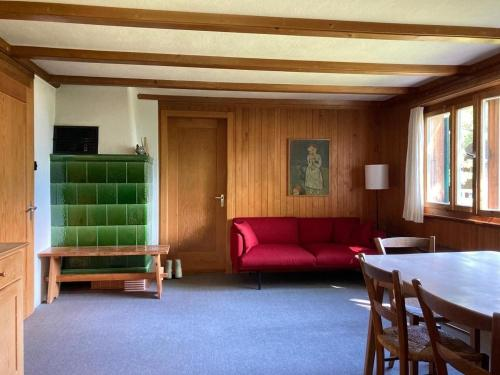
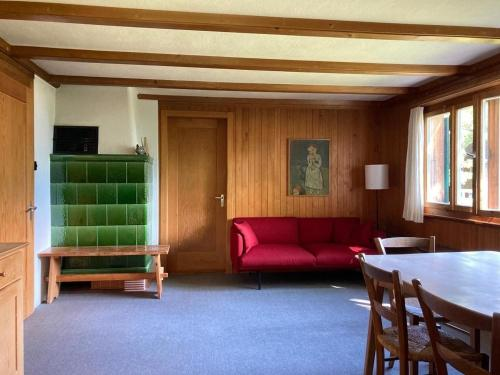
- boots (175, 268)
